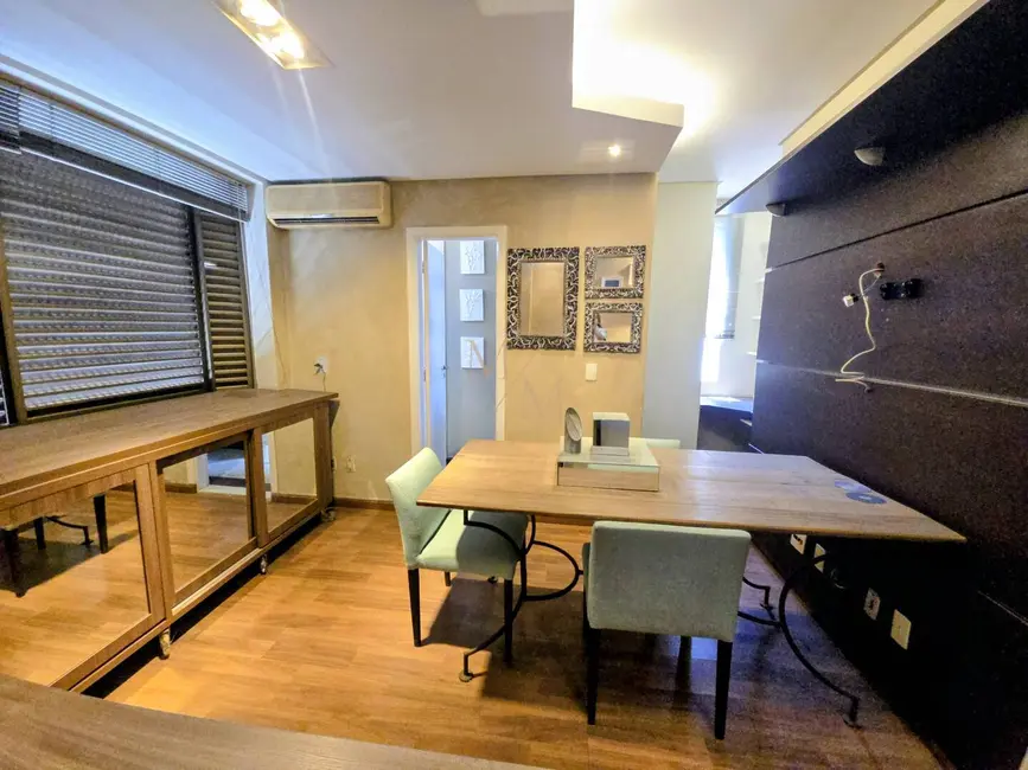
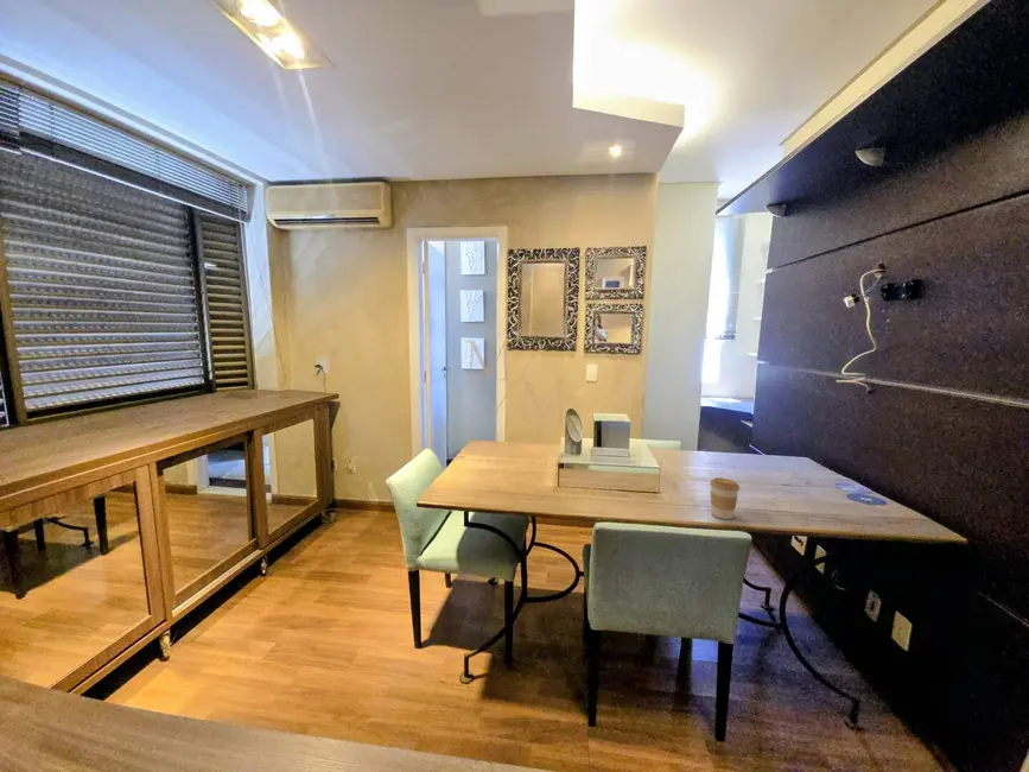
+ coffee cup (723, 496)
